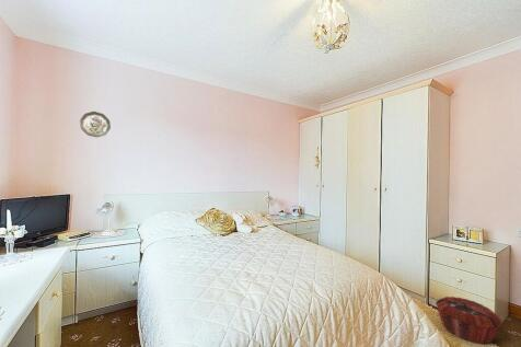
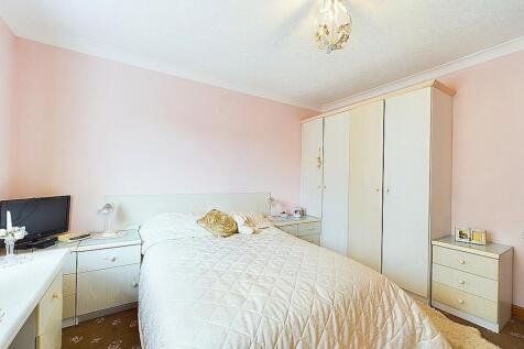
- woven basket (466, 316)
- decorative plate (95, 124)
